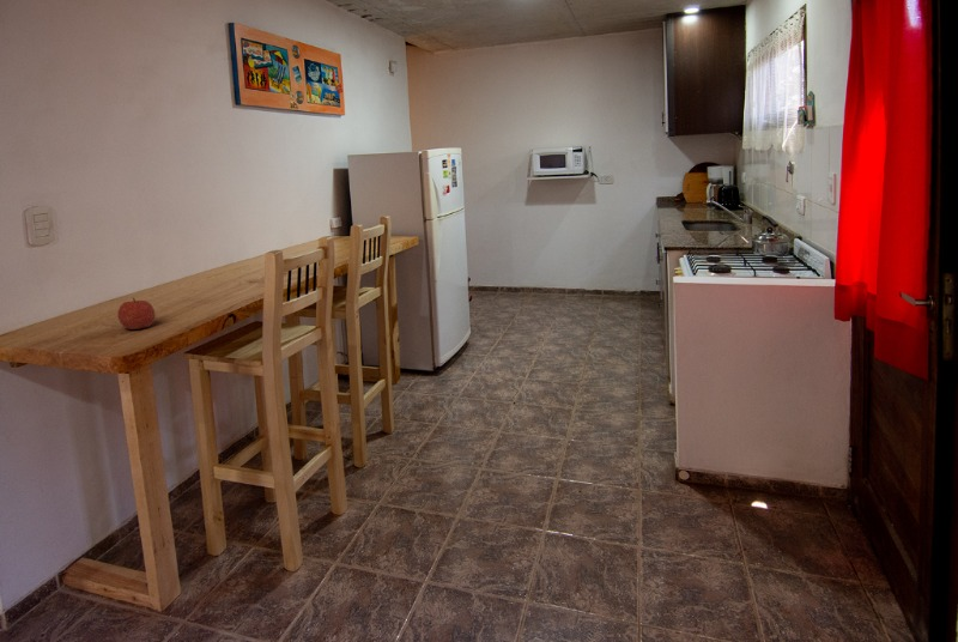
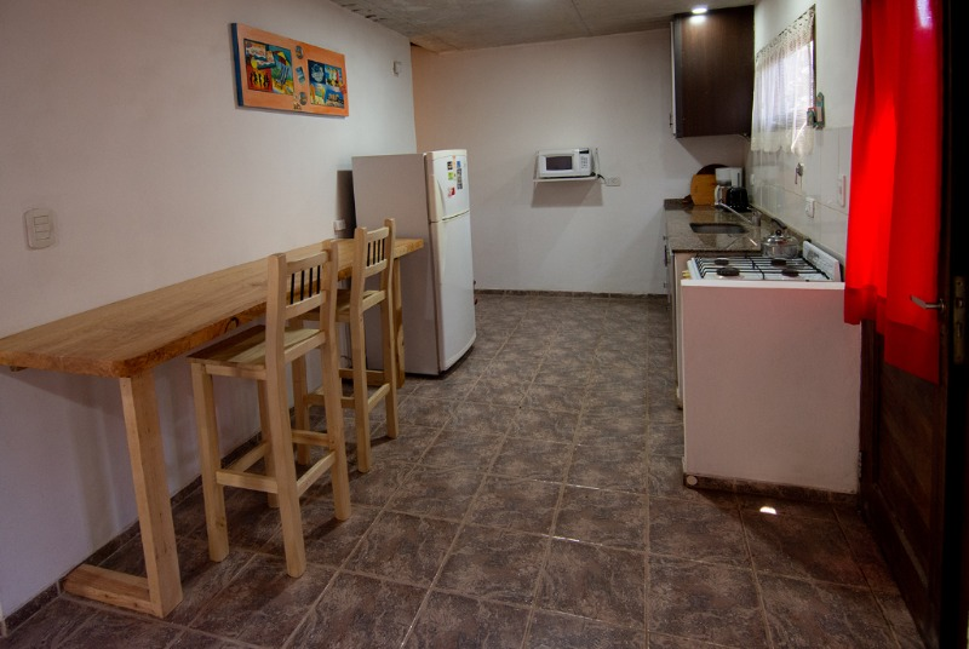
- fruit (135, 311)
